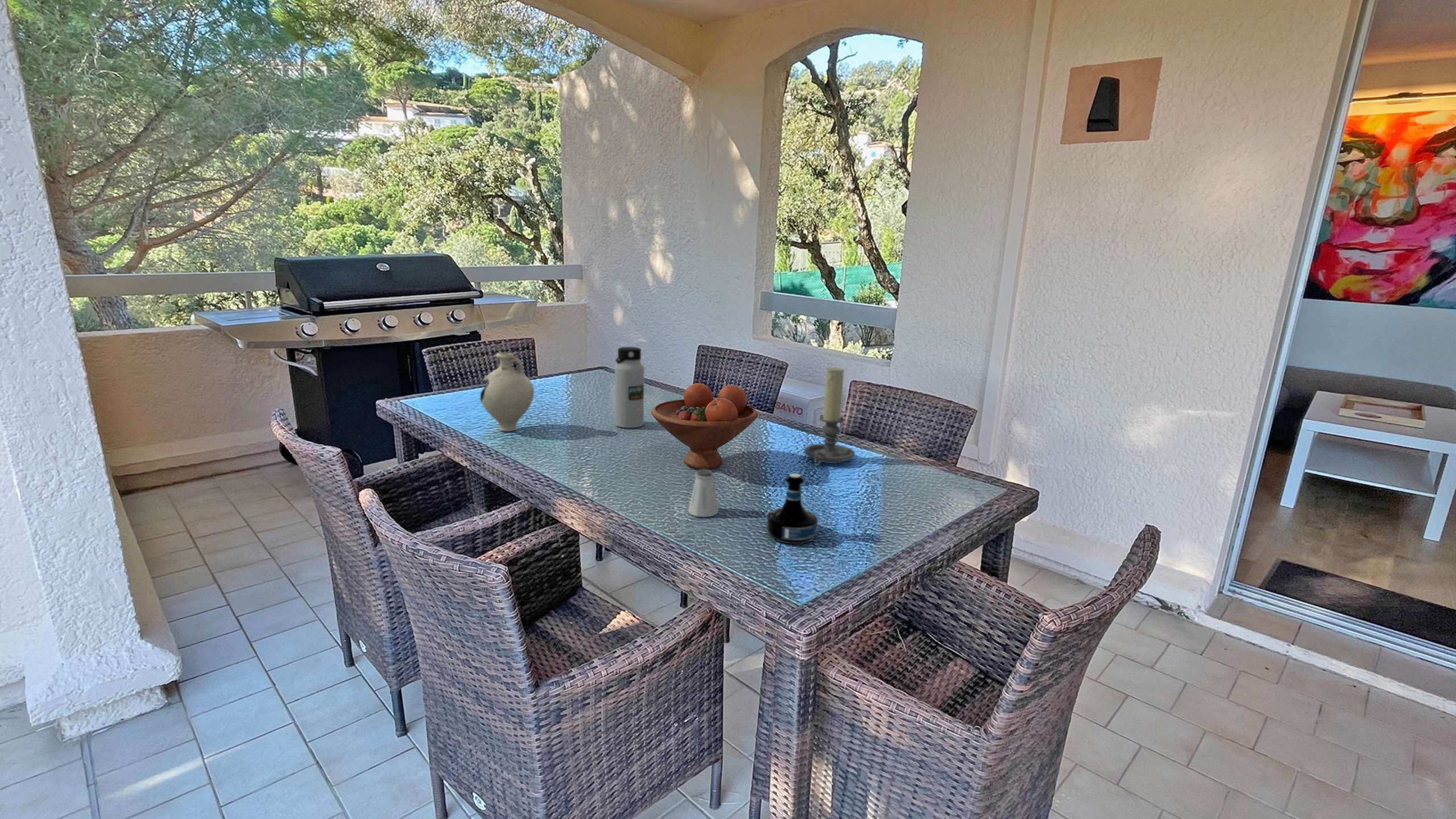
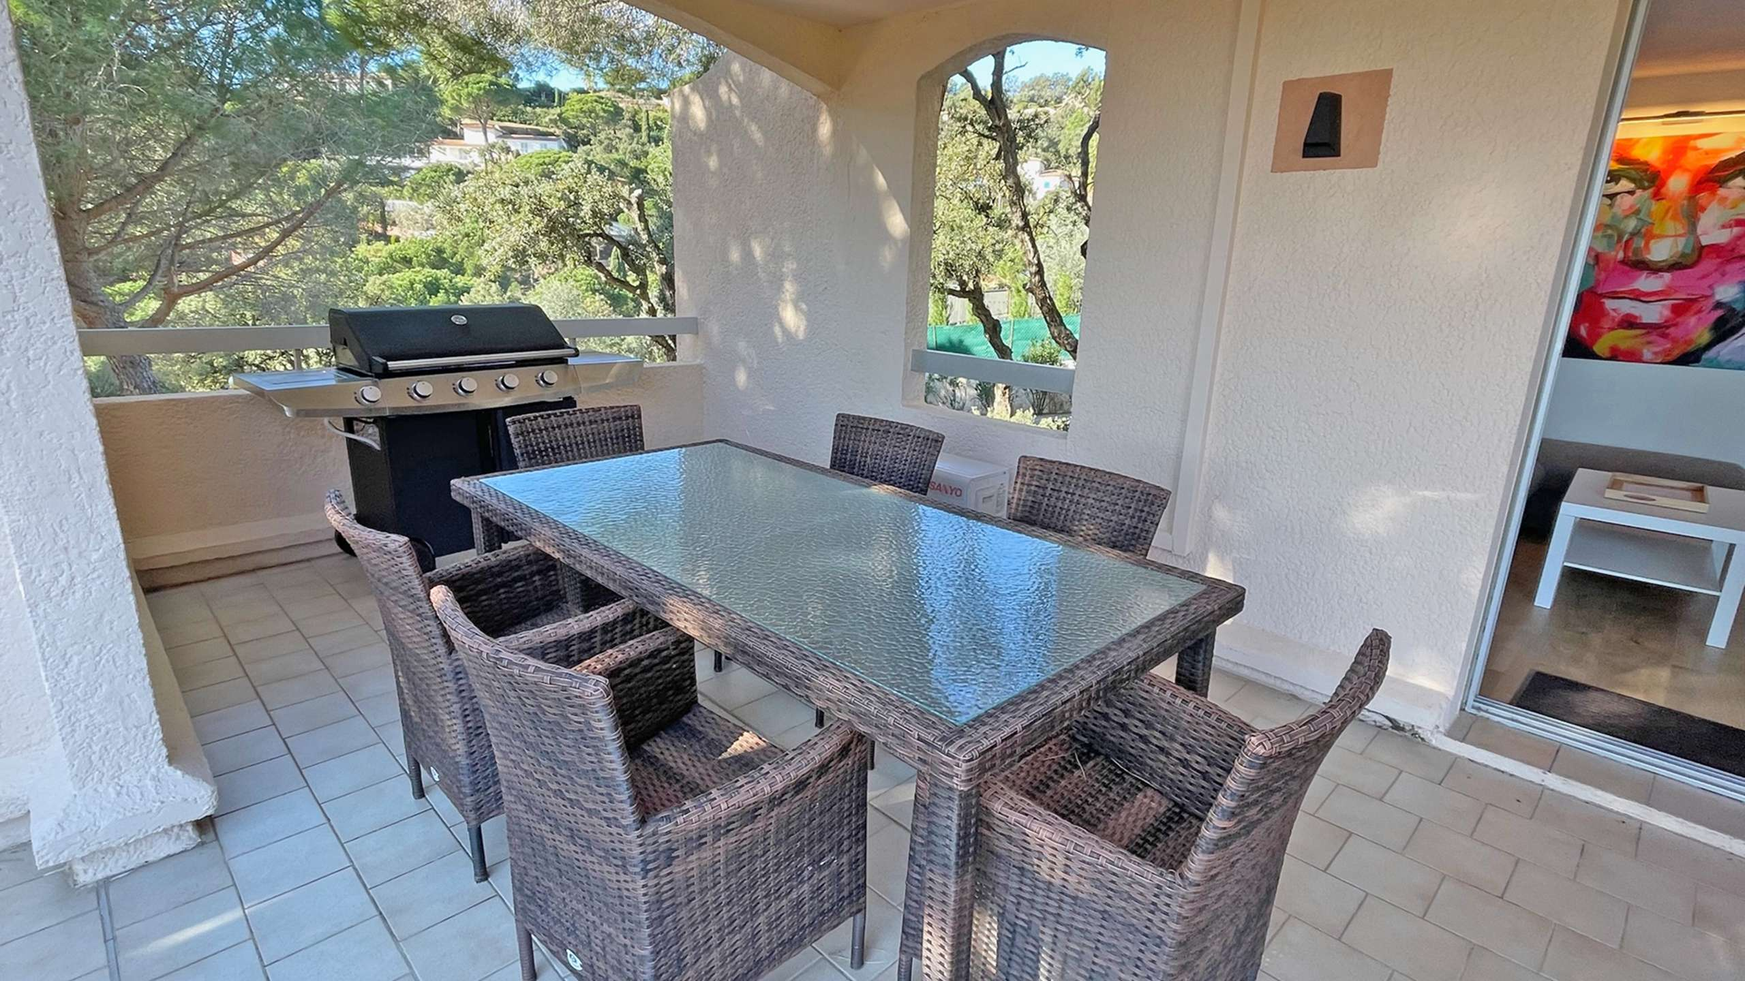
- decorative vase (506, 391)
- tequila bottle (793, 505)
- water bottle (629, 387)
- fruit bowl (704, 427)
- saltshaker (704, 491)
- candle holder (830, 414)
